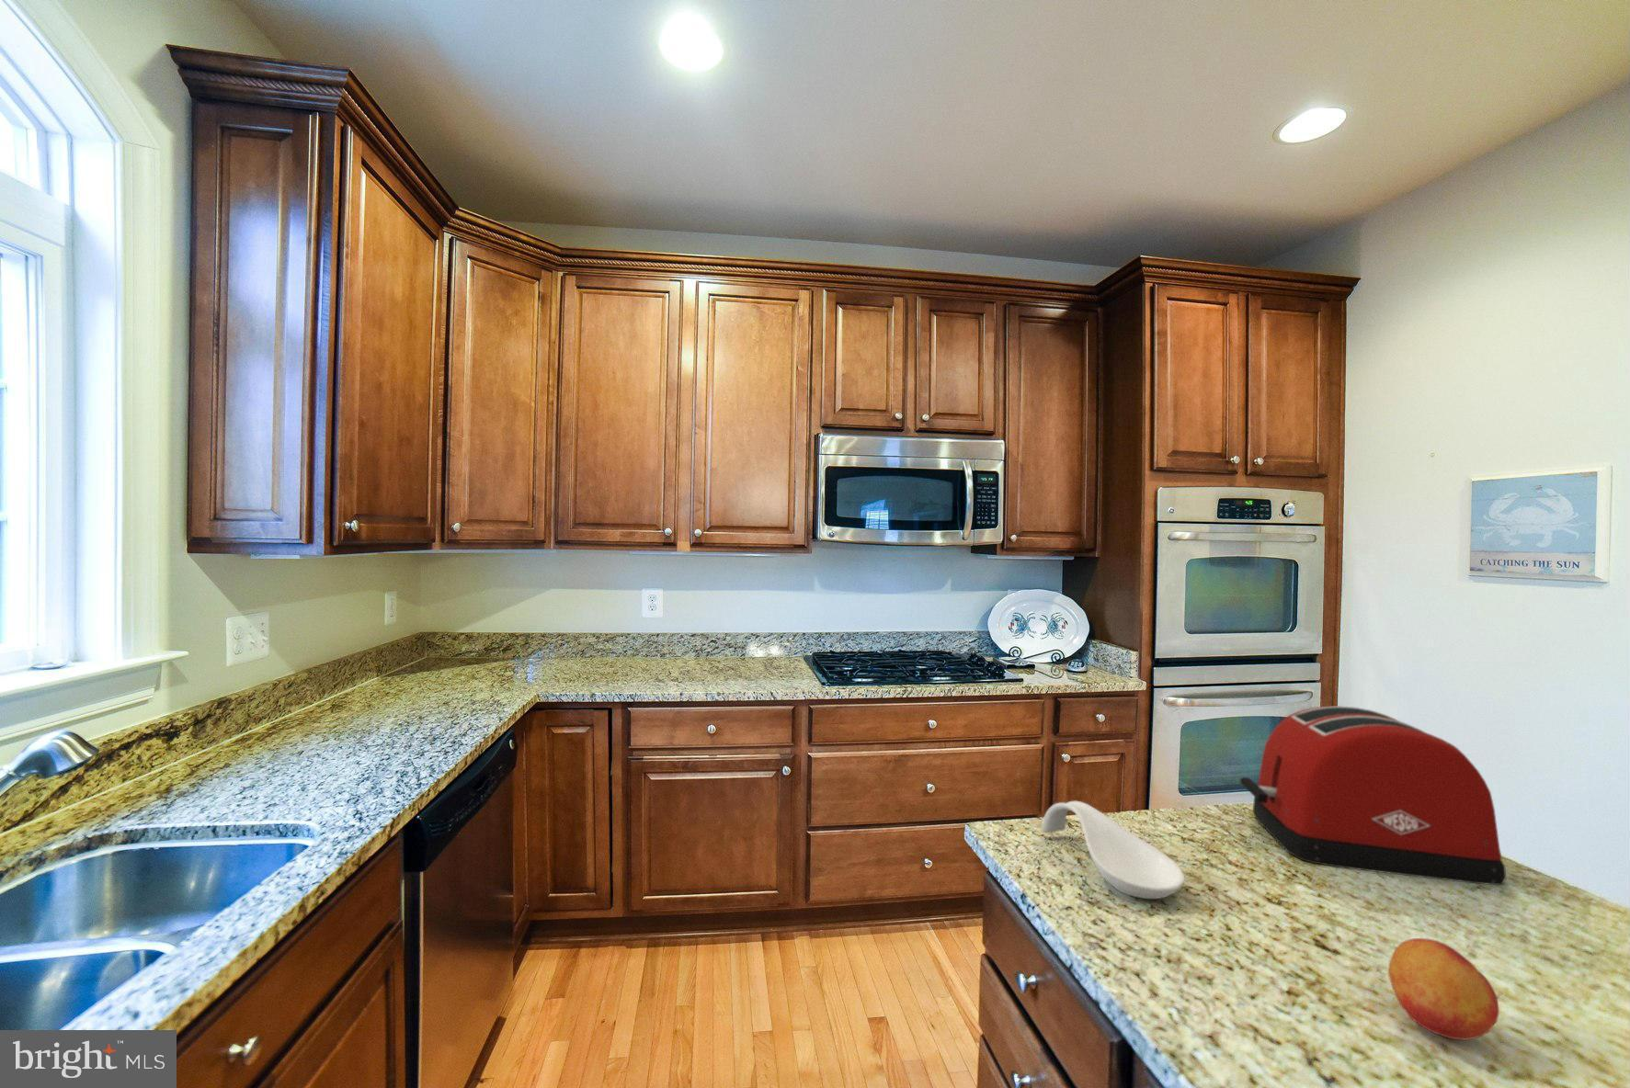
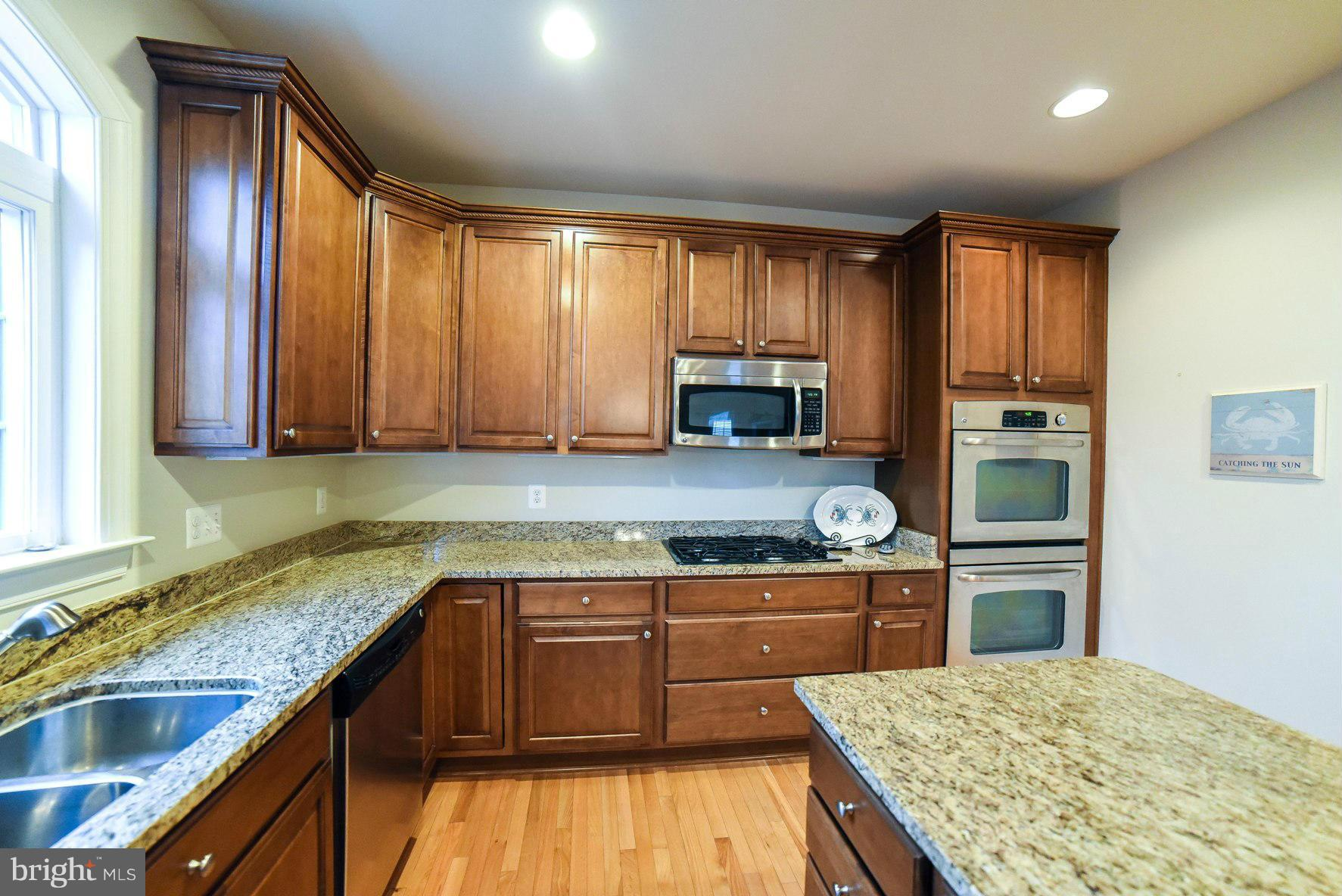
- toaster (1366, 780)
- fruit (1441, 987)
- spoon rest (1103, 843)
